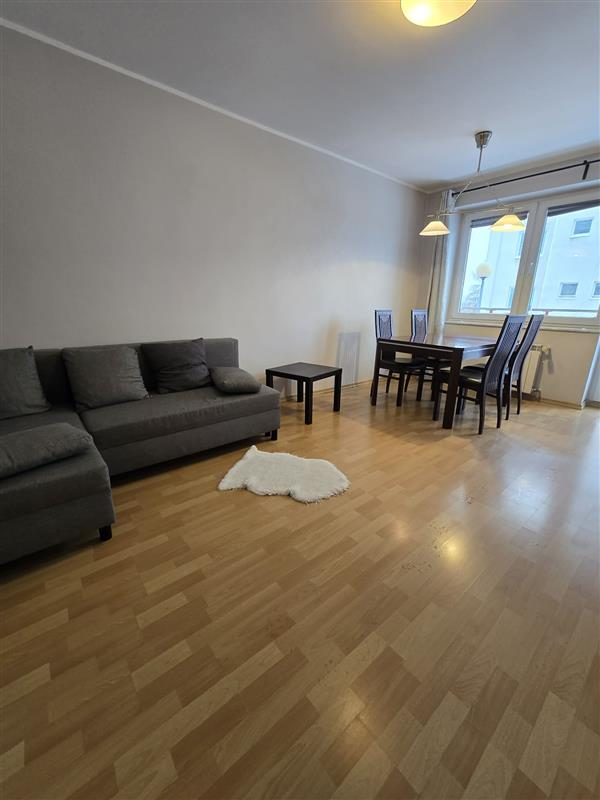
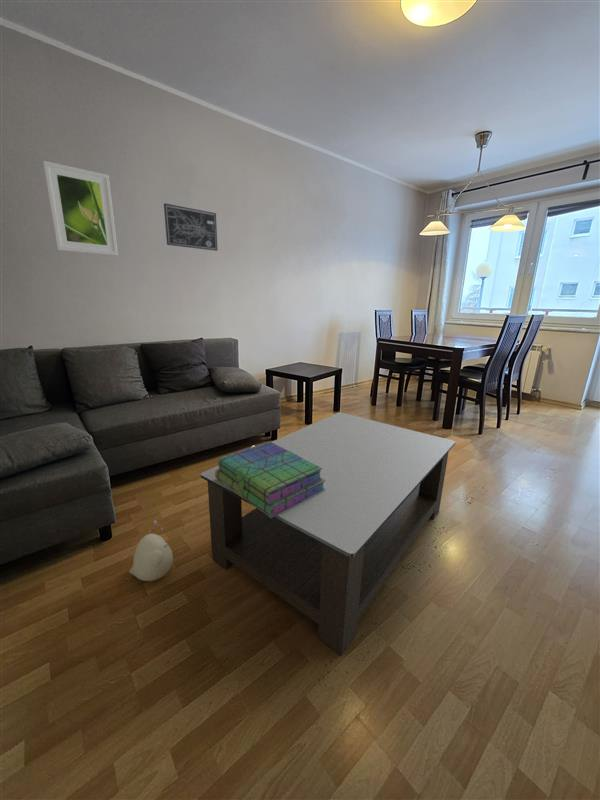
+ plush toy (150, 551)
+ stack of books (269, 473)
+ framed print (83, 212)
+ wall art (192, 228)
+ coffee table (340, 495)
